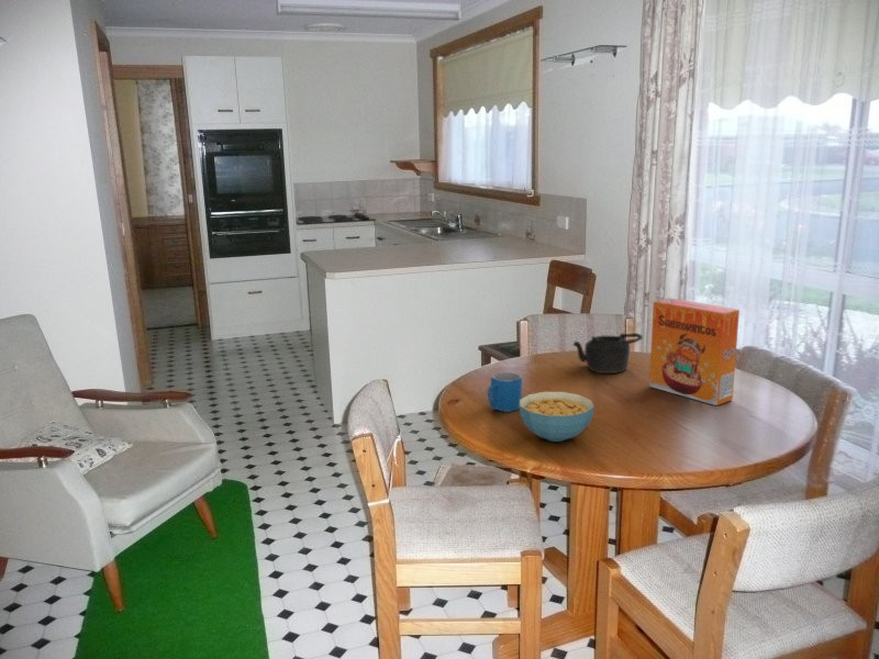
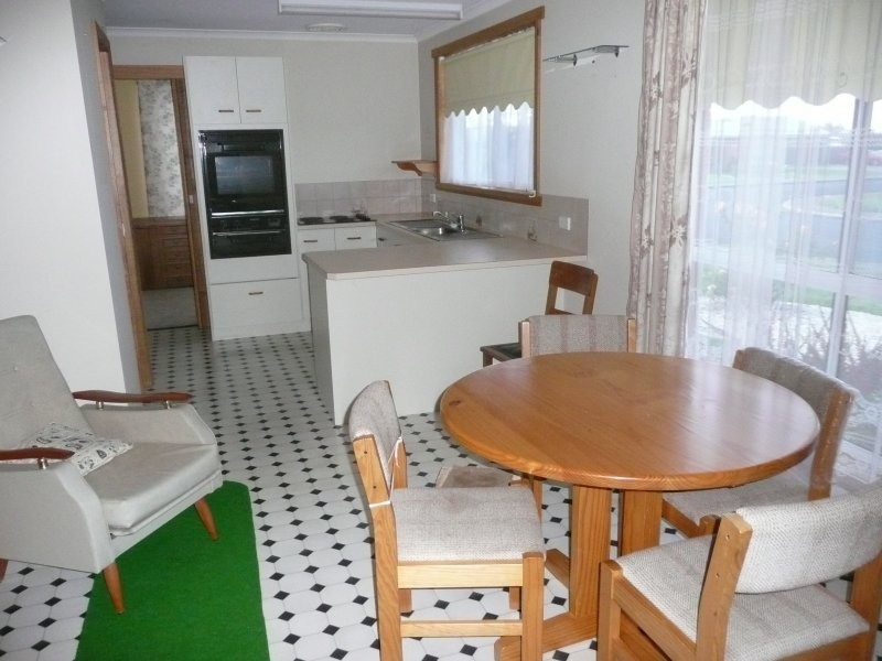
- mug (502, 392)
- teapot (605, 351)
- cereal box (692, 349)
- cereal bowl (555, 420)
